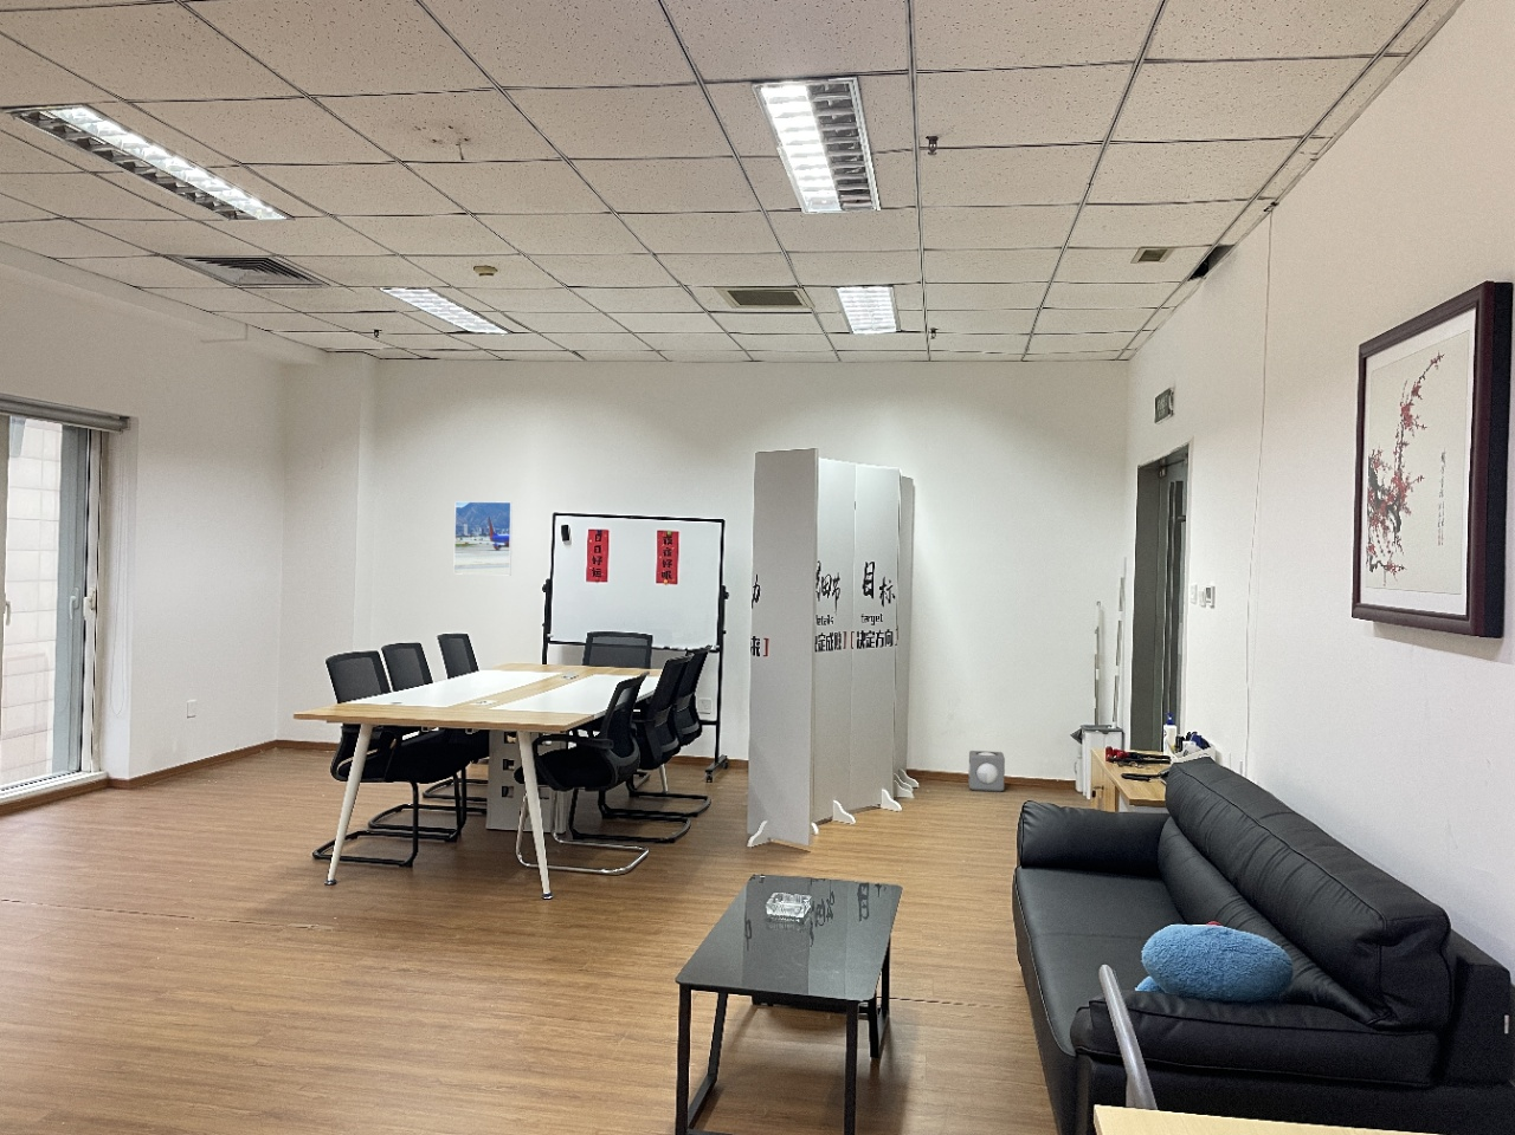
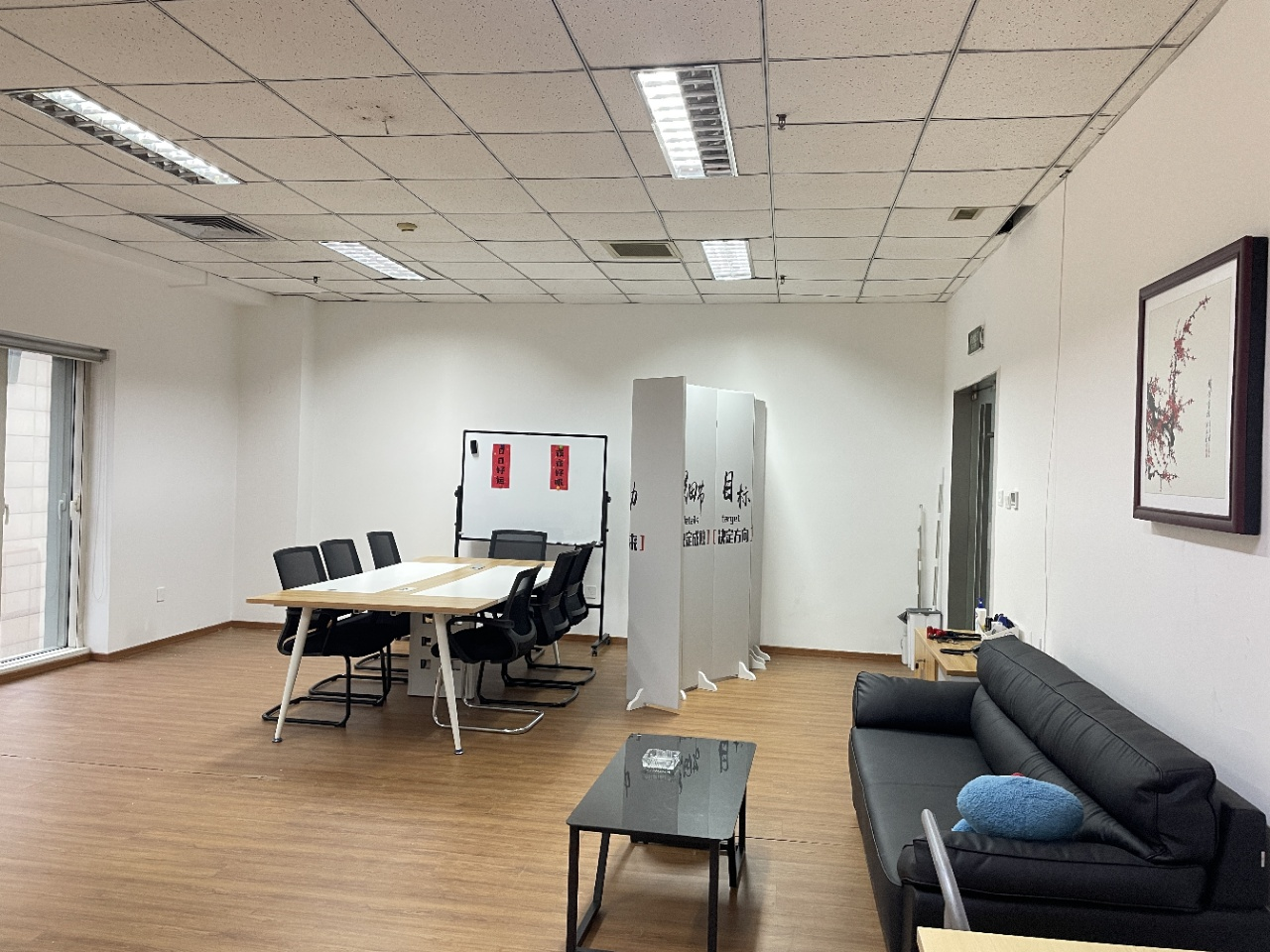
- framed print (483, 538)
- speaker (985, 770)
